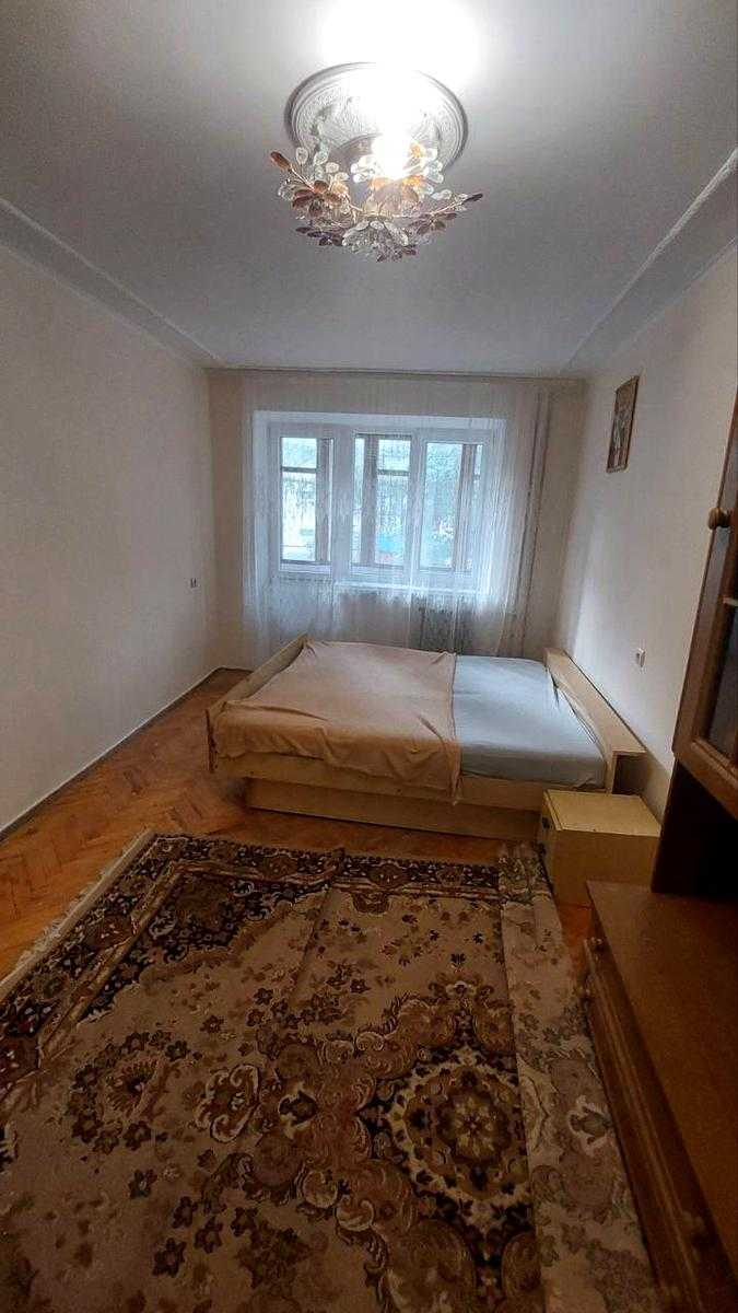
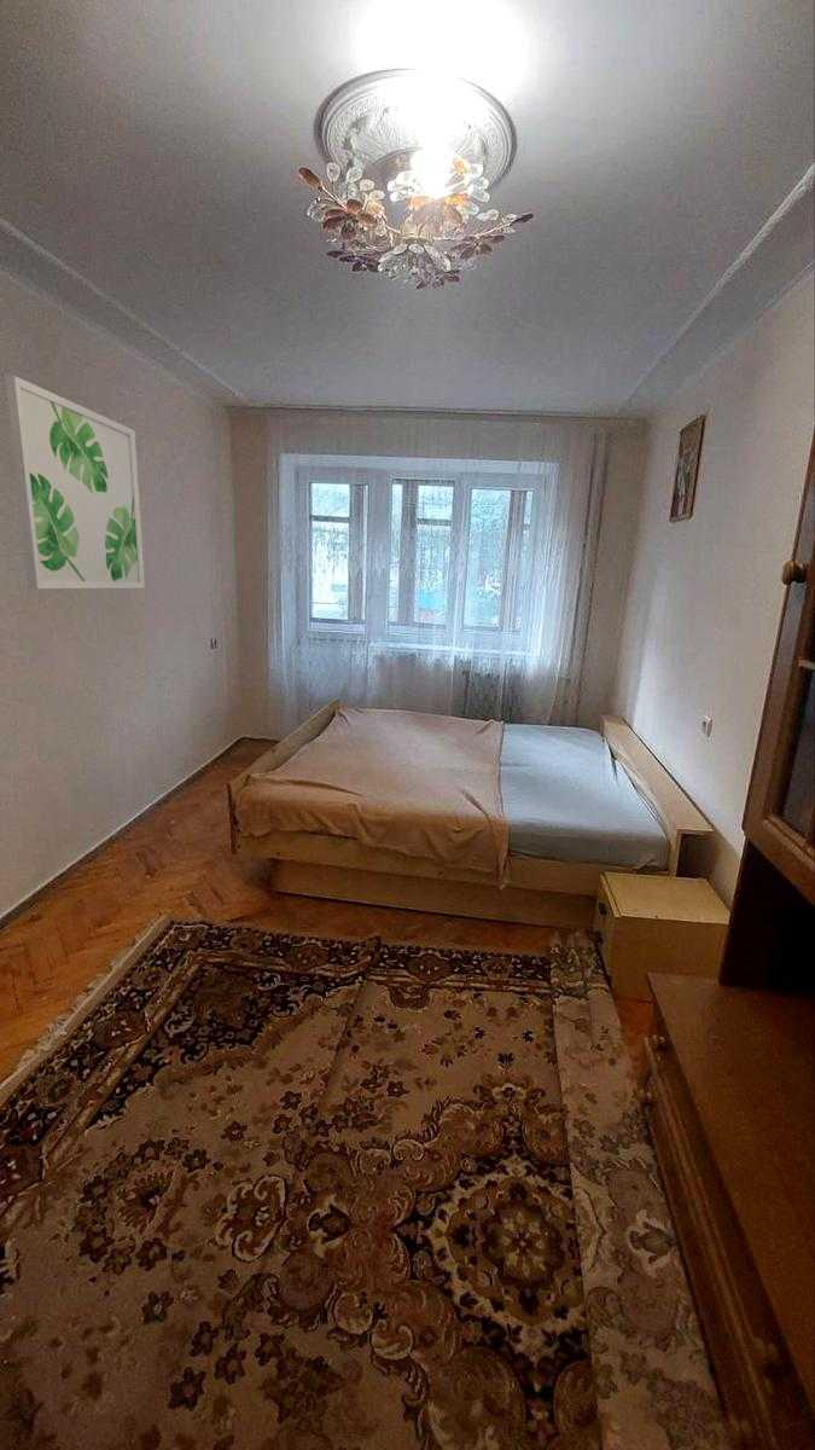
+ wall art (87, 500)
